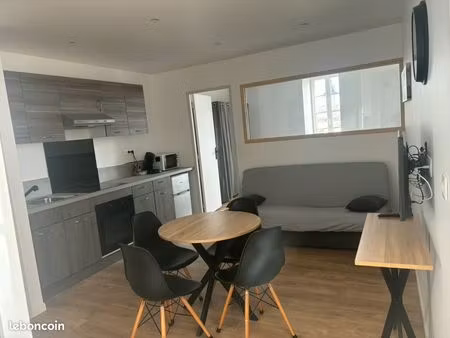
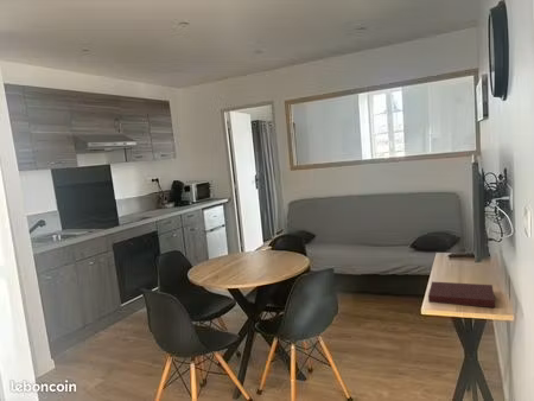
+ notebook (460, 293)
